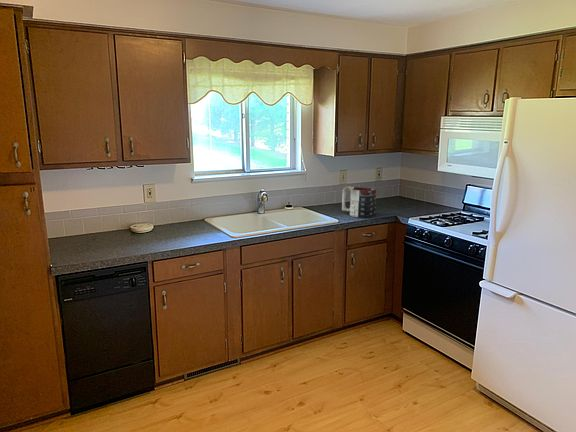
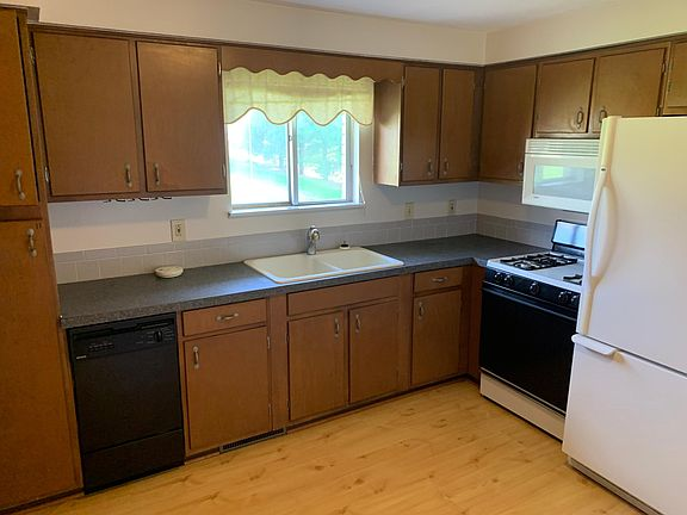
- mug (358, 201)
